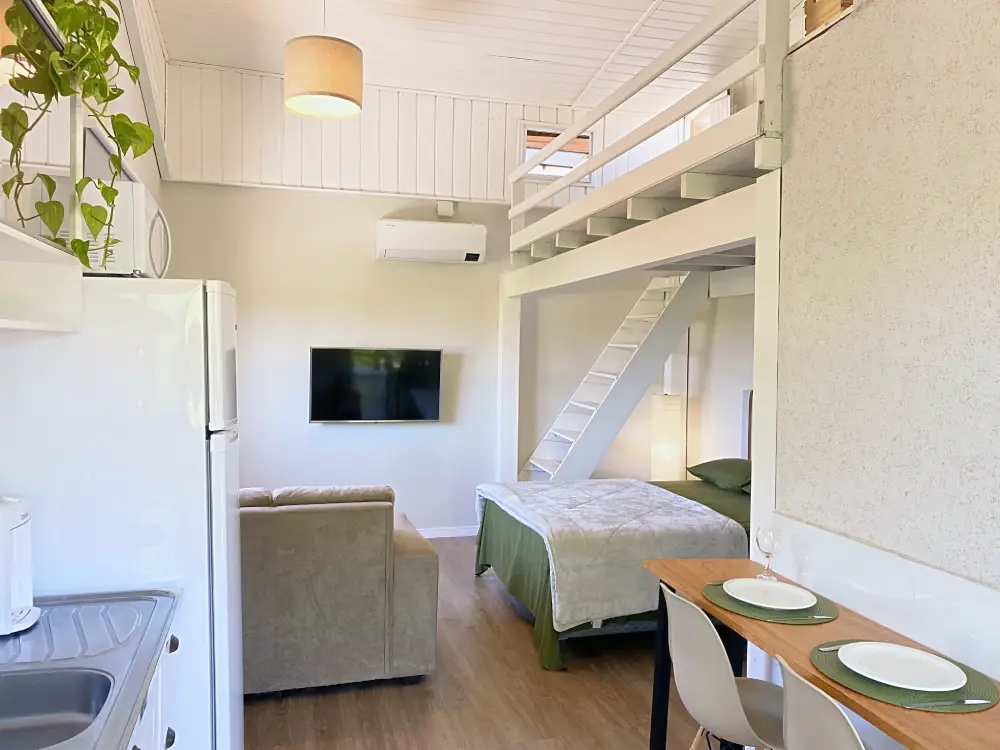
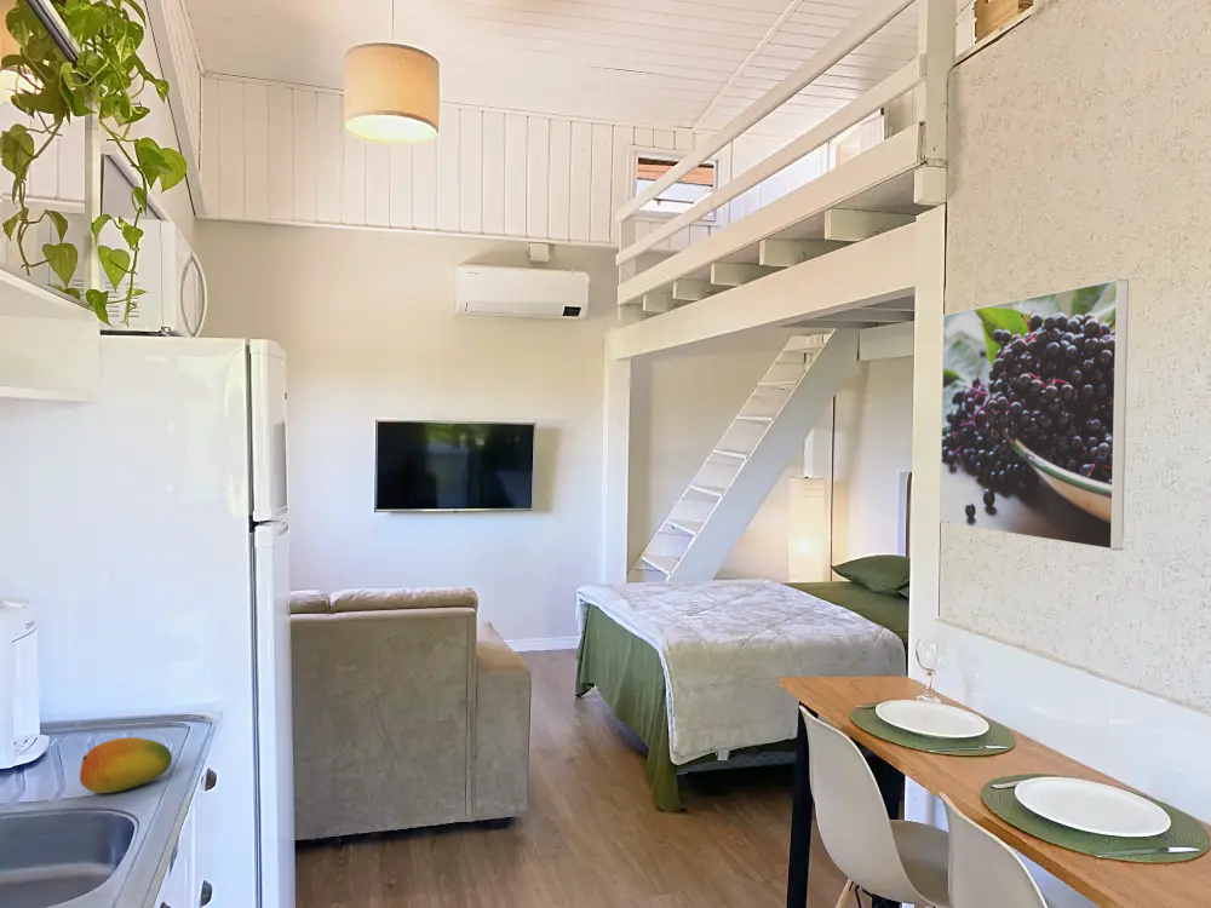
+ fruit (127, 763)
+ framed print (1021, 416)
